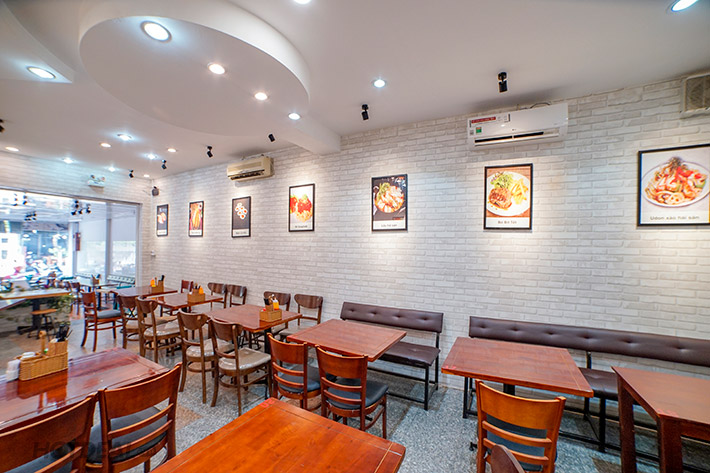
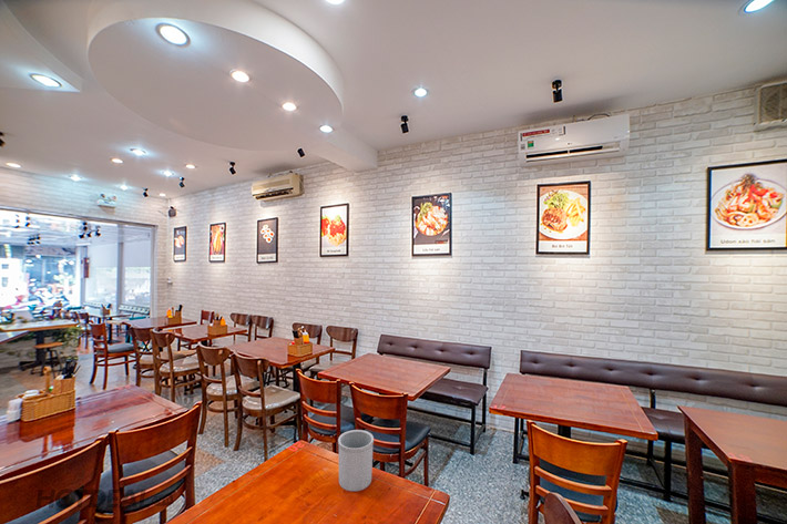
+ utensil holder (355, 459)
